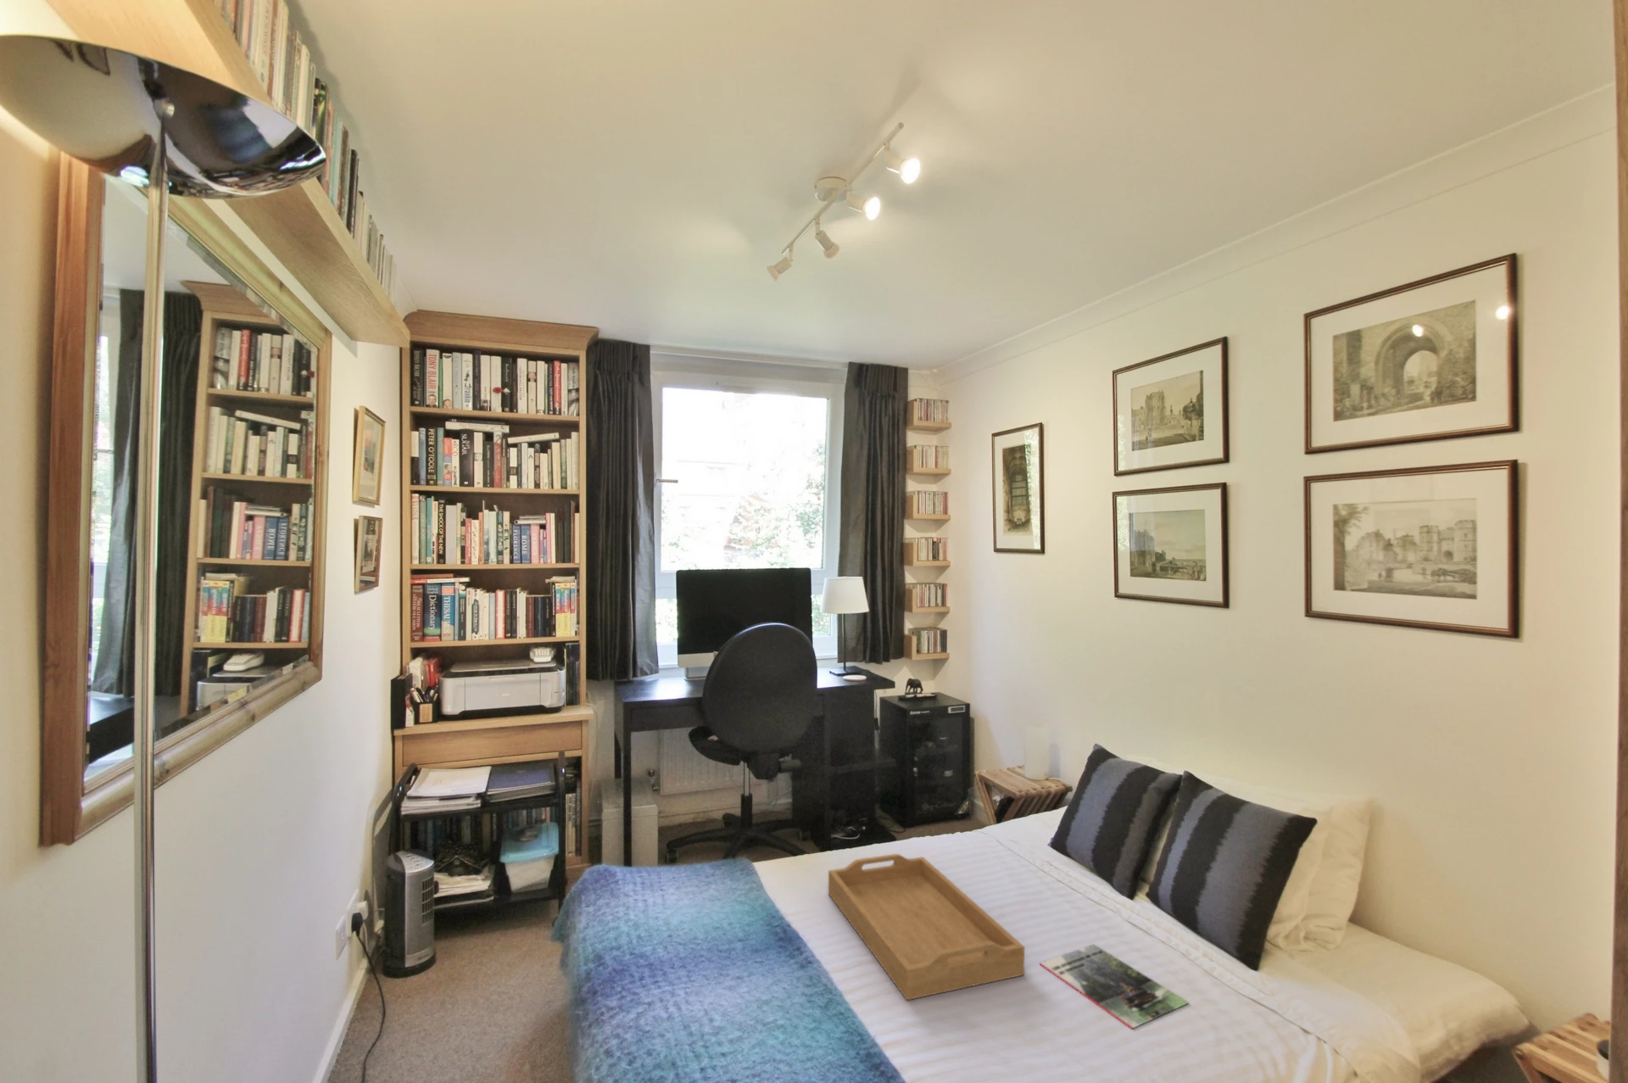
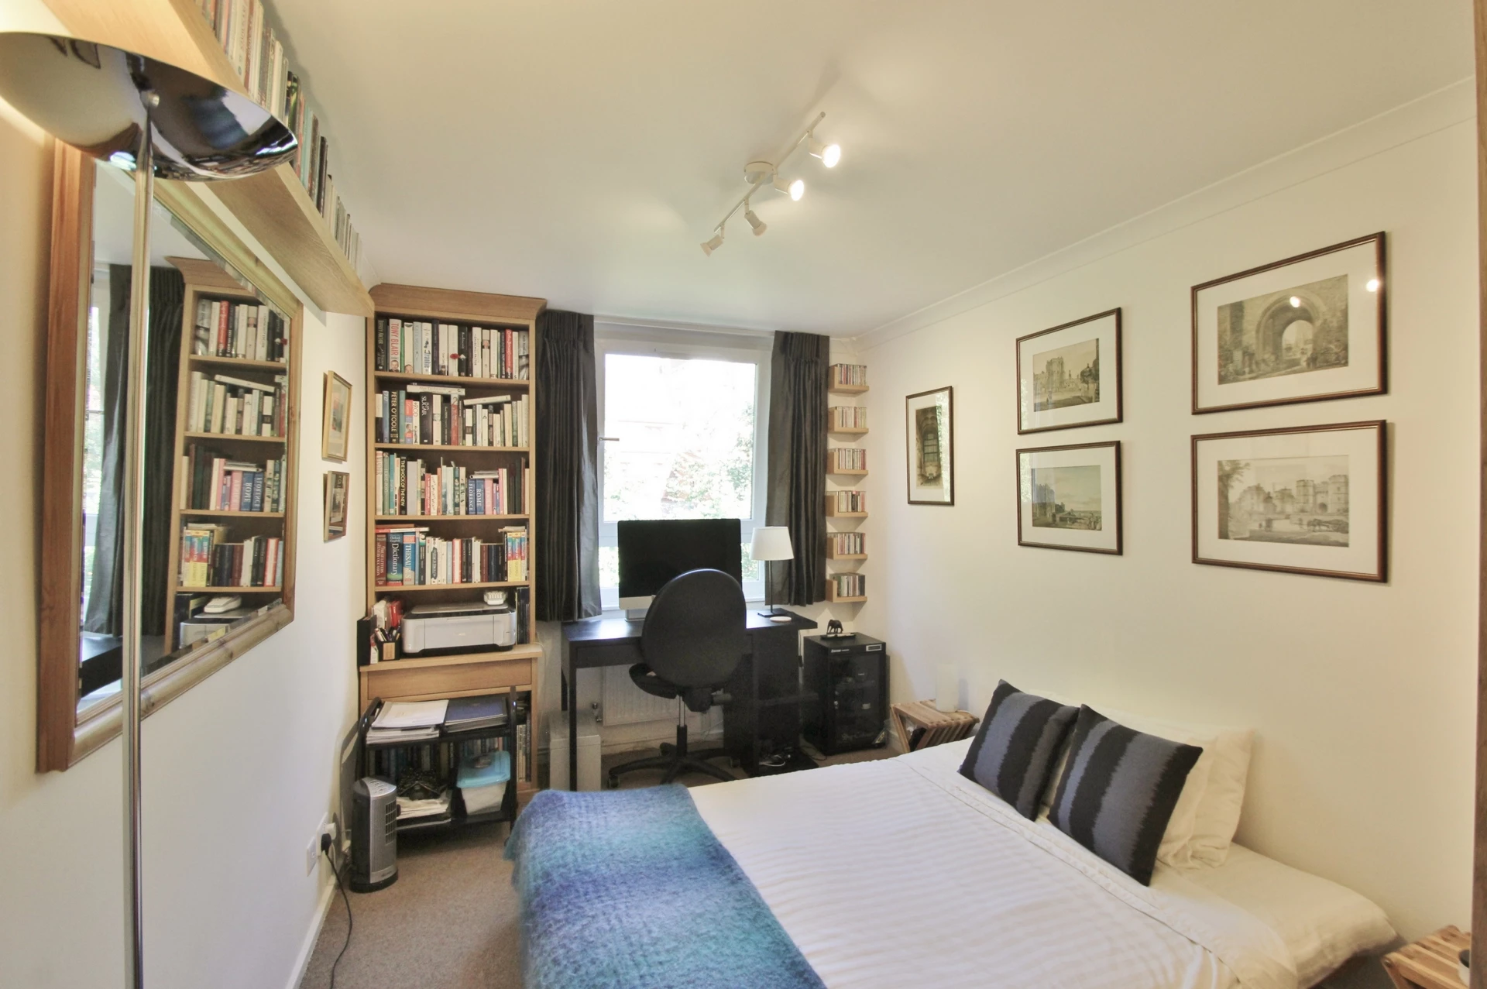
- serving tray (916, 914)
- magazine (1111, 983)
